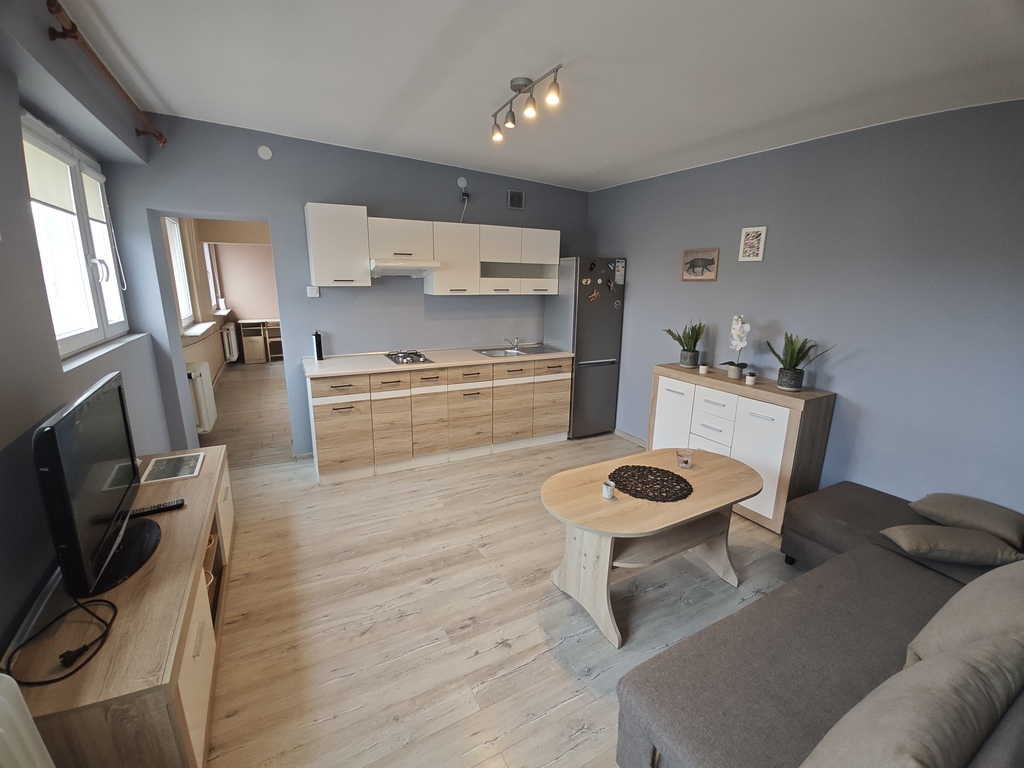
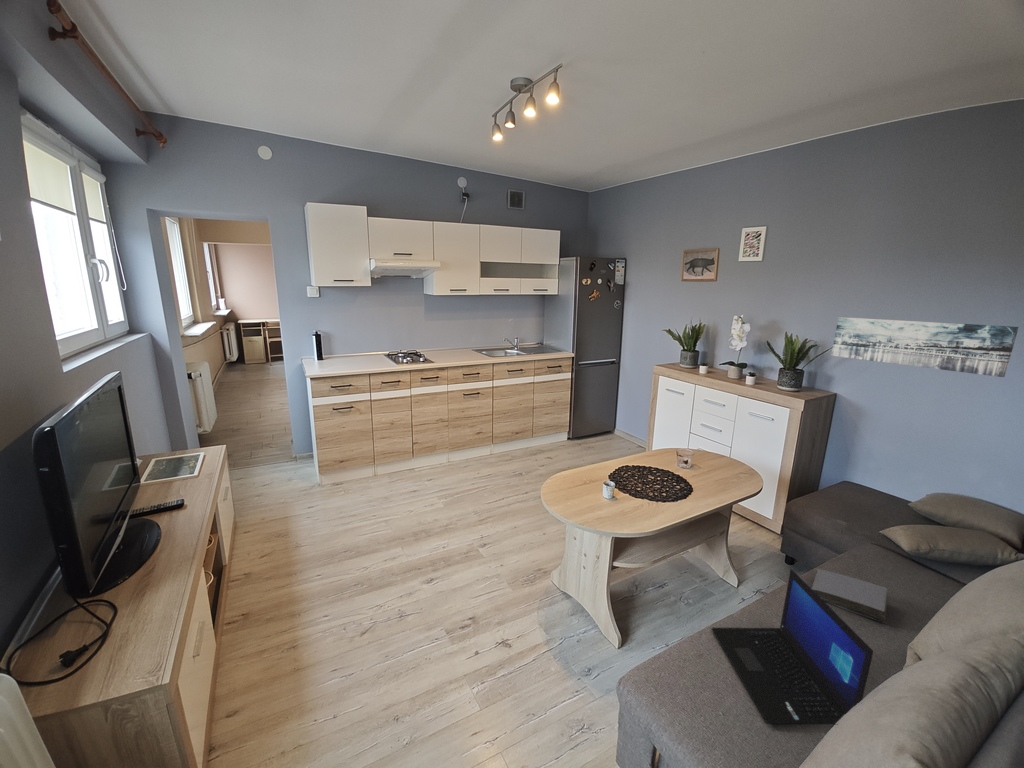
+ wall art (911, 343)
+ laptop (781, 639)
+ book (848, 591)
